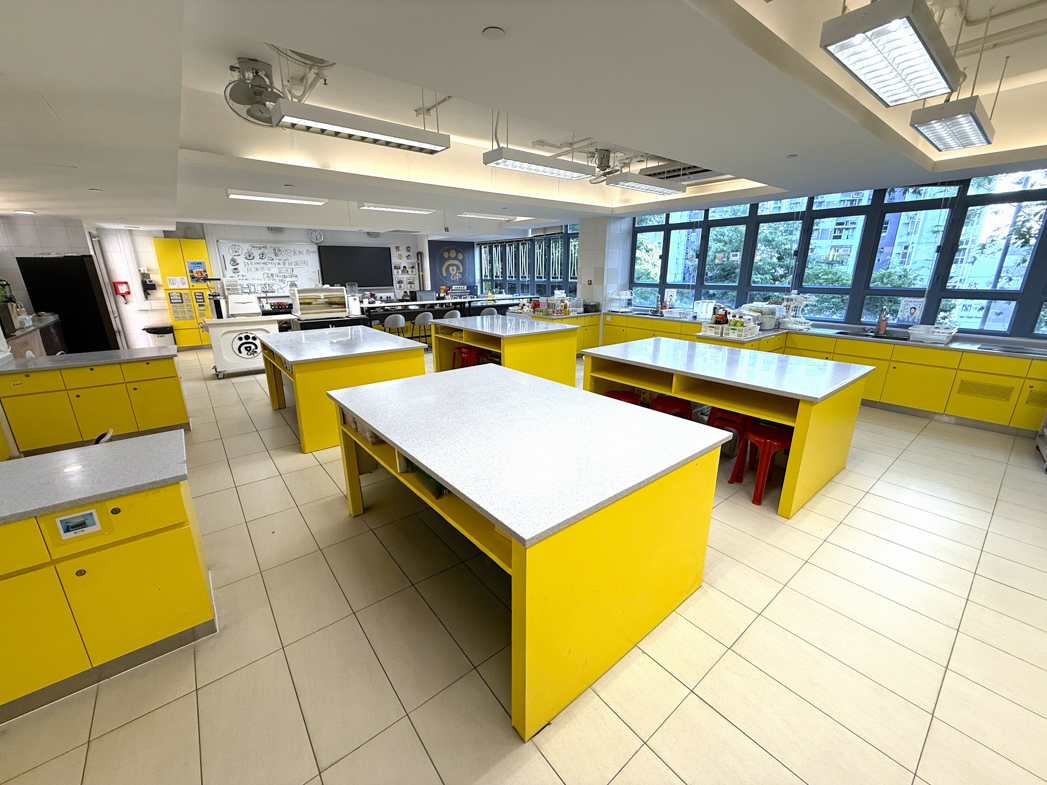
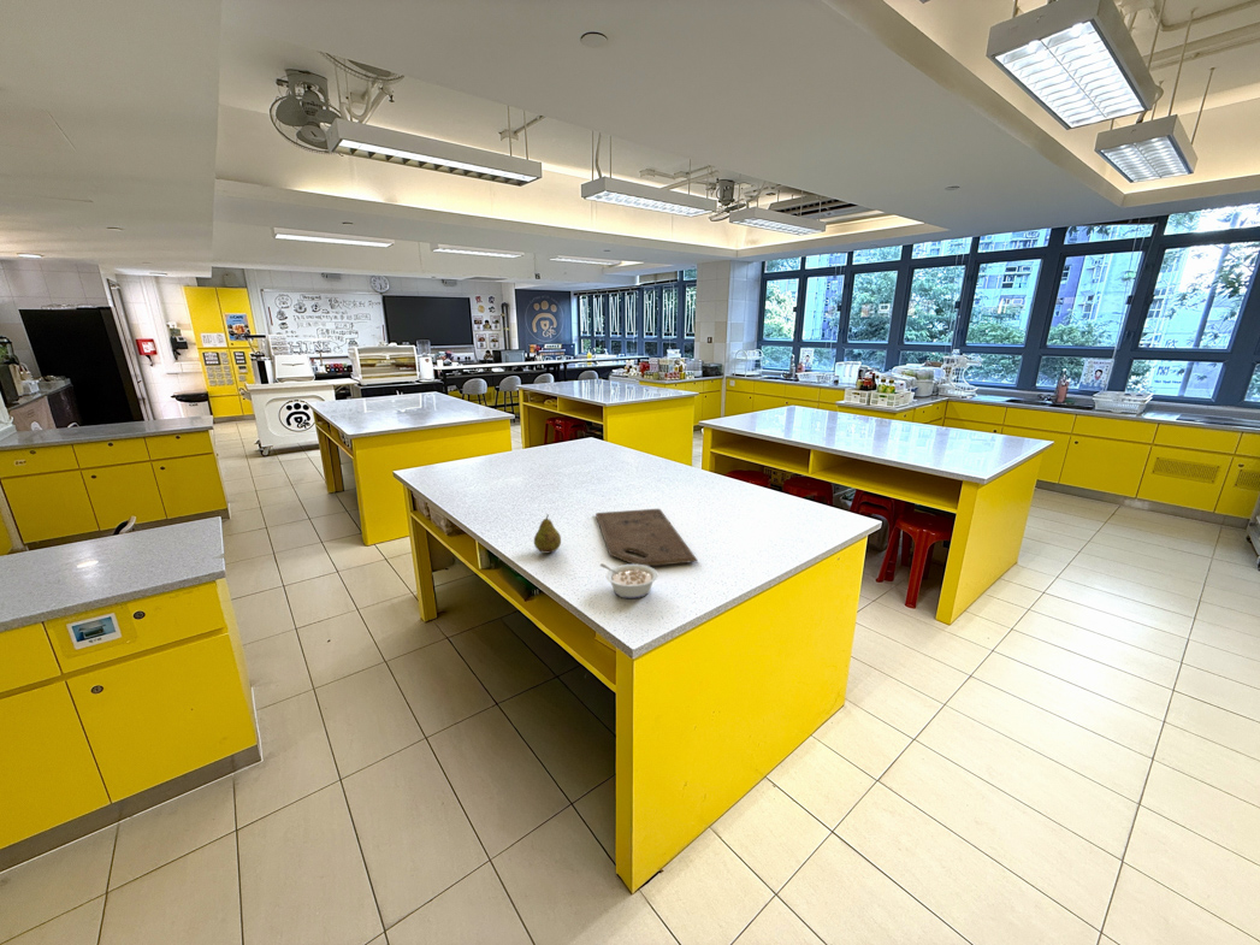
+ fruit (546, 533)
+ legume (629, 580)
+ cutting board (640, 534)
